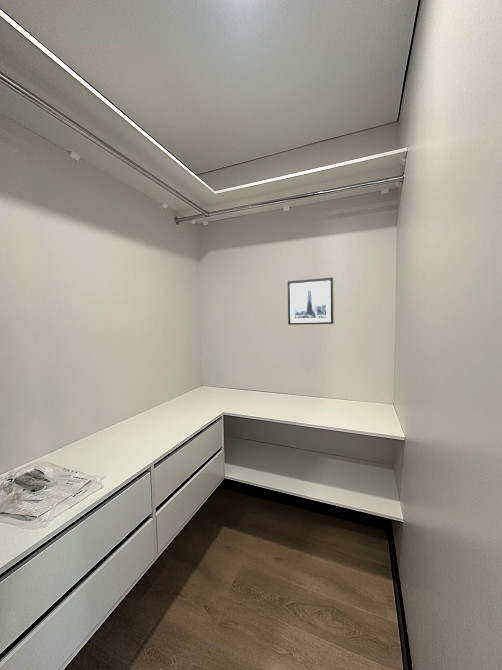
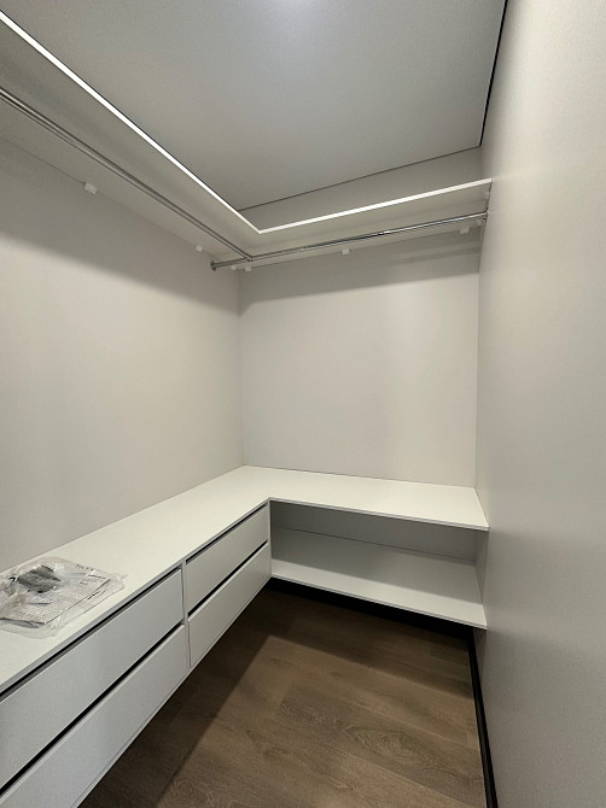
- wall art (309, 302)
